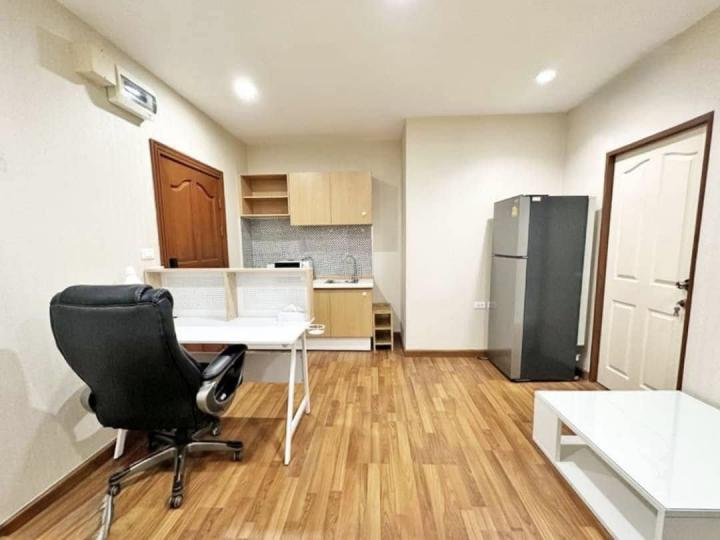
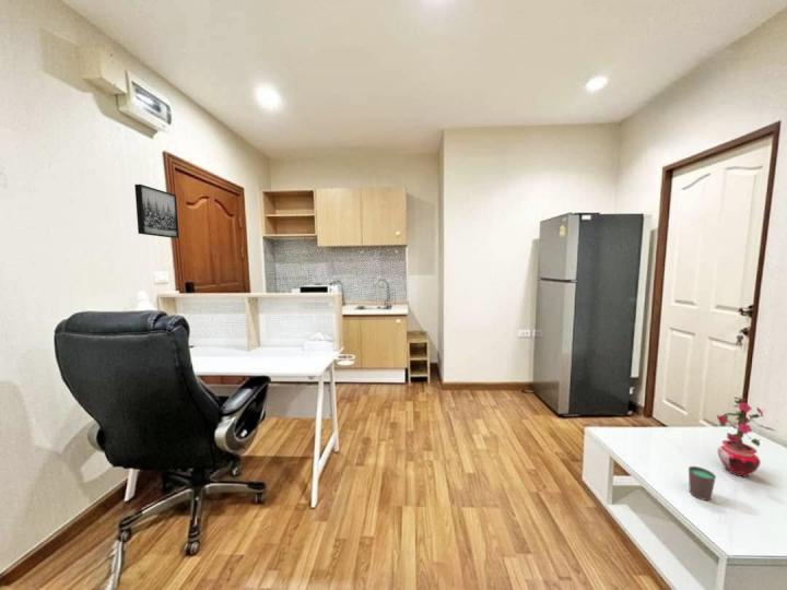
+ potted plant (742, 436)
+ wall art (157, 213)
+ cup (701, 483)
